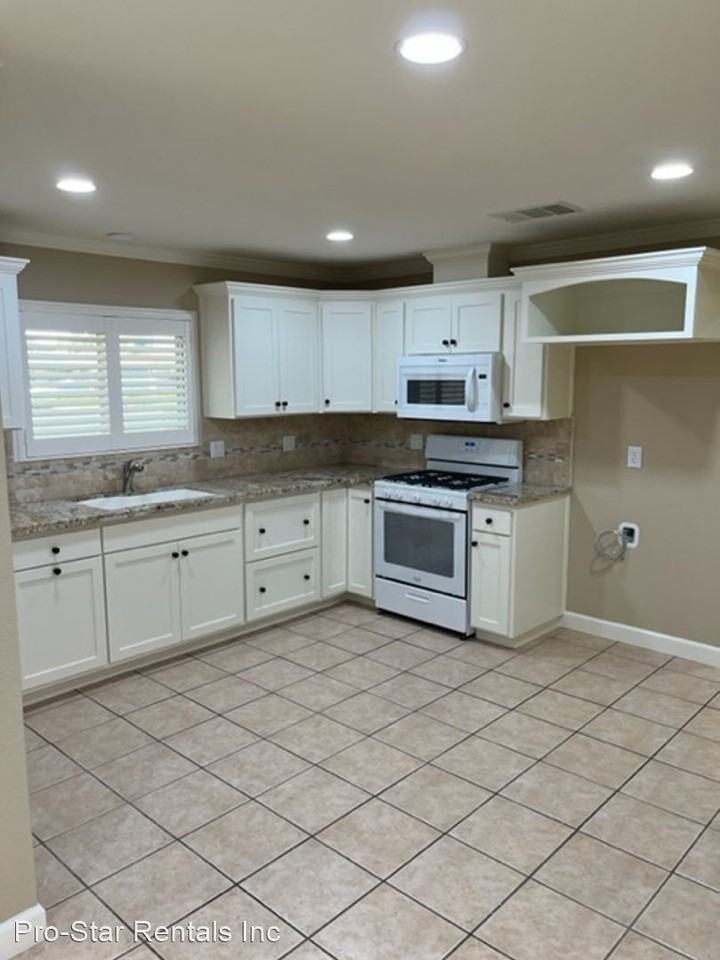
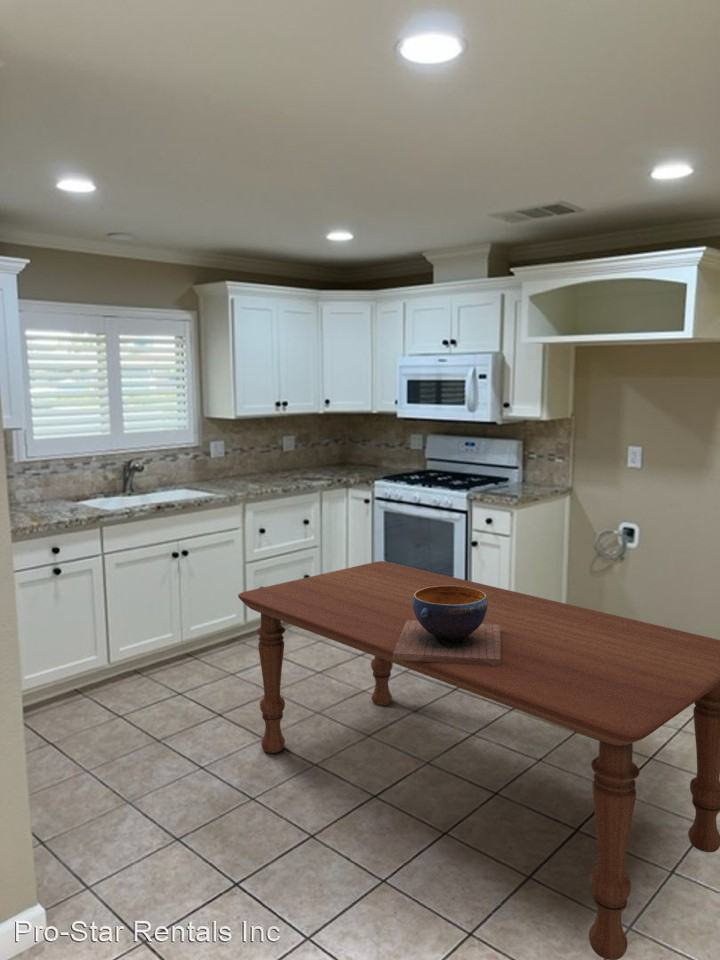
+ dining table (469, 691)
+ decorative bowl (449, 618)
